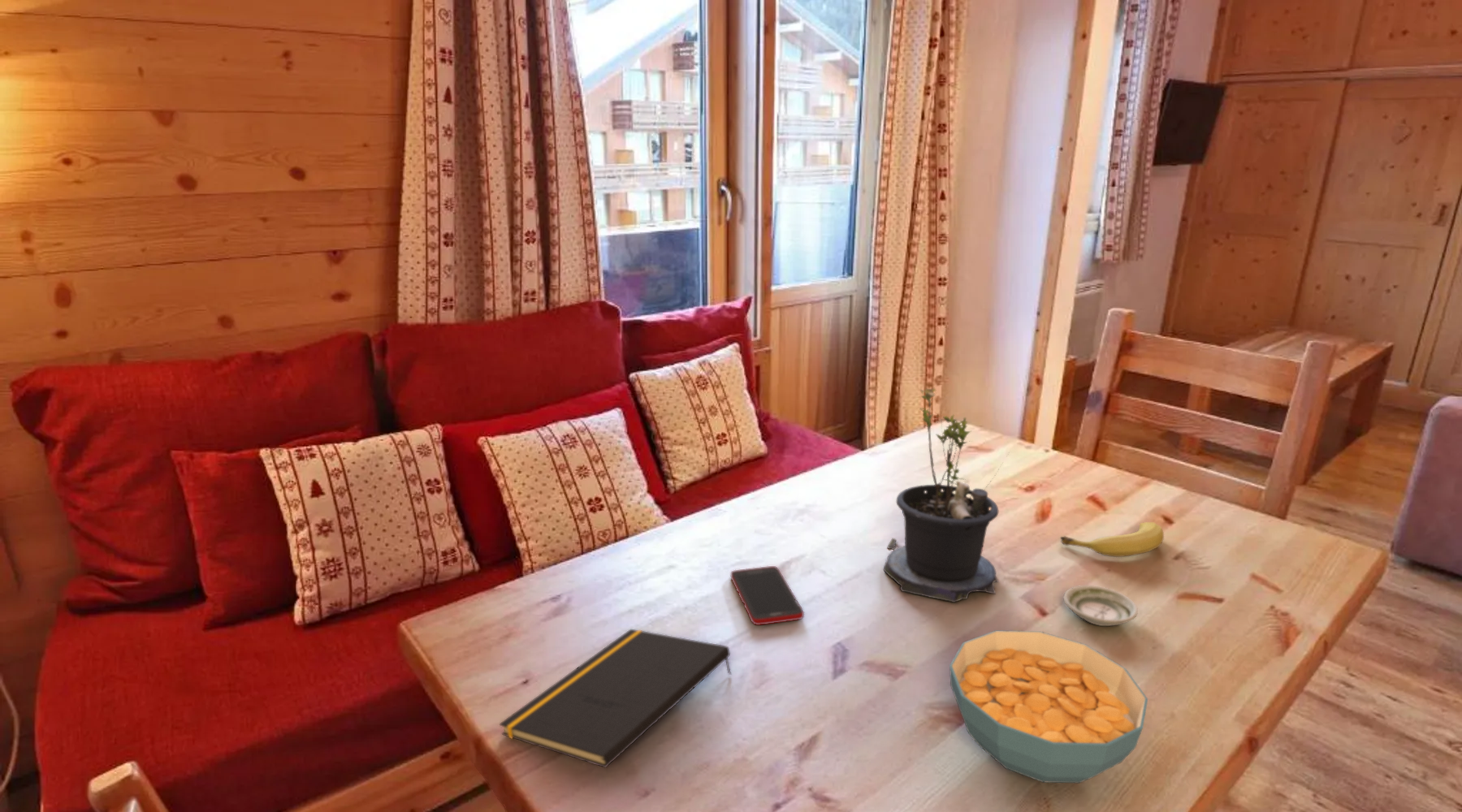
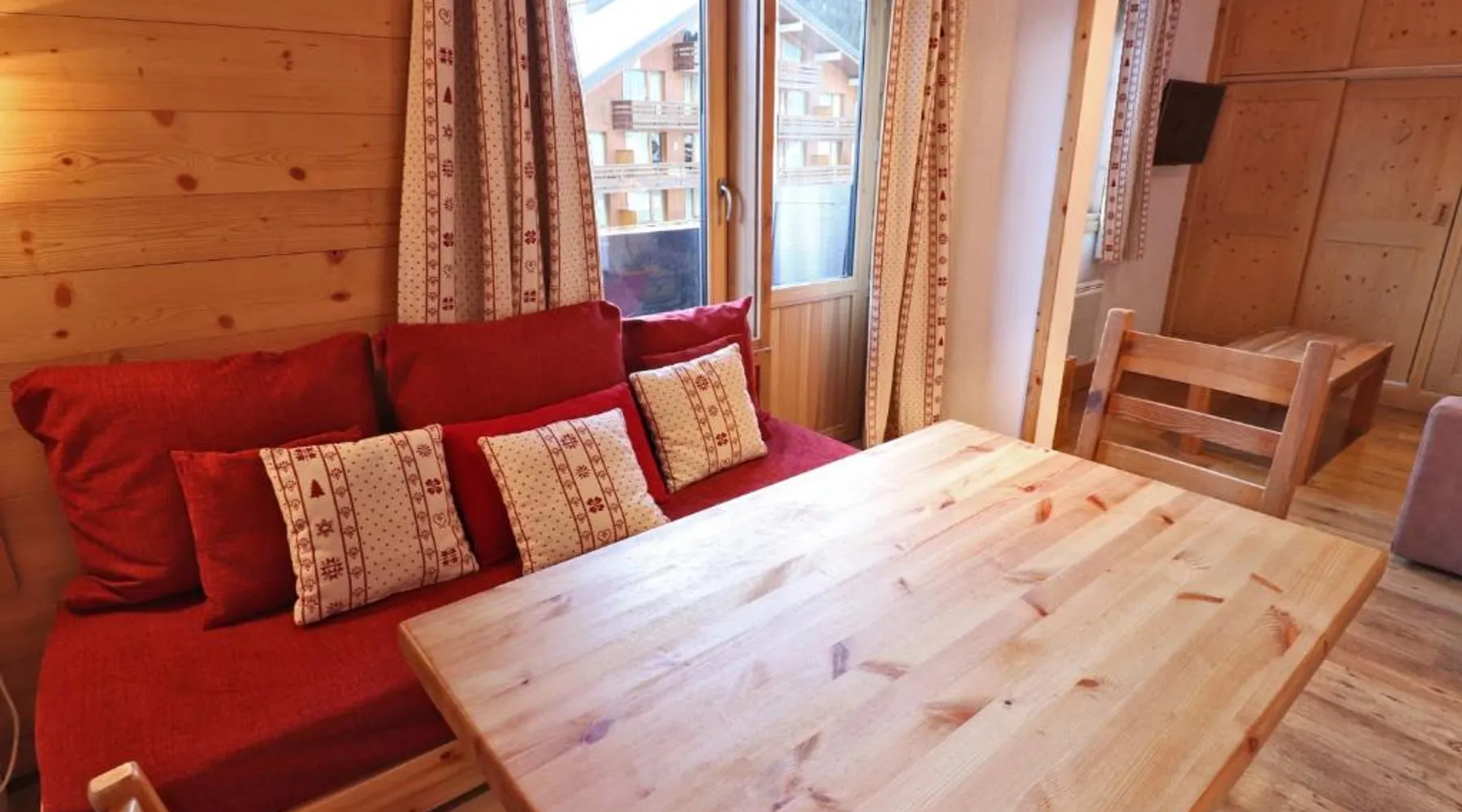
- saucer (1099, 609)
- cell phone (765, 594)
- notepad (620, 689)
- cereal bowl (1040, 719)
- potted plant (945, 485)
- fruit (1122, 537)
